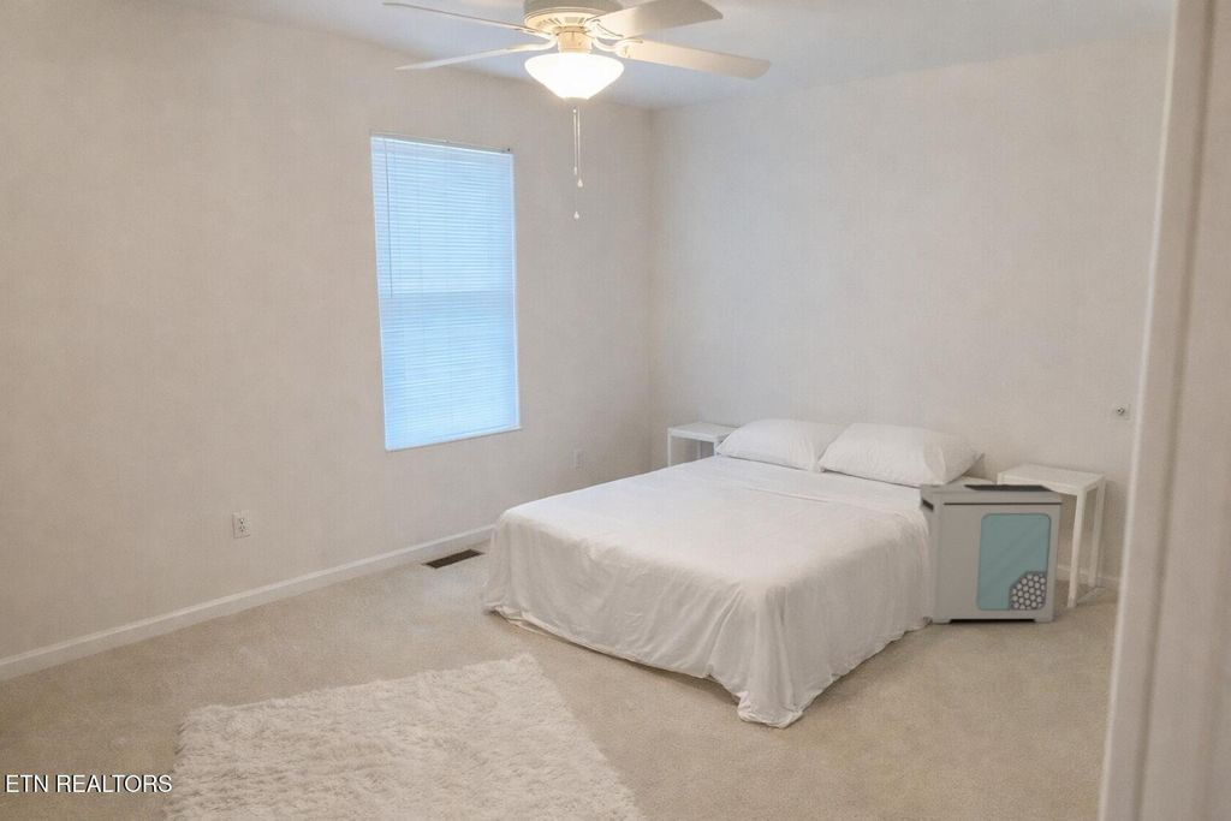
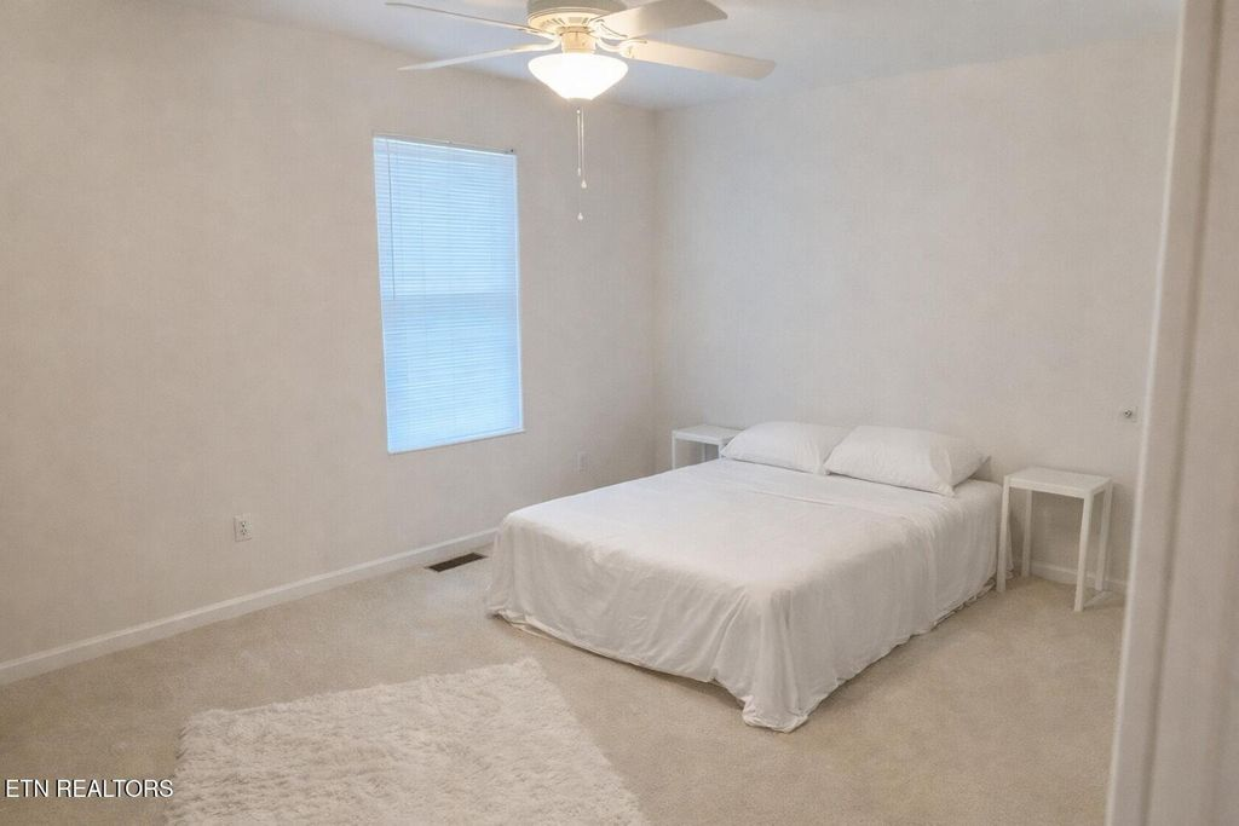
- air purifier (986, 551)
